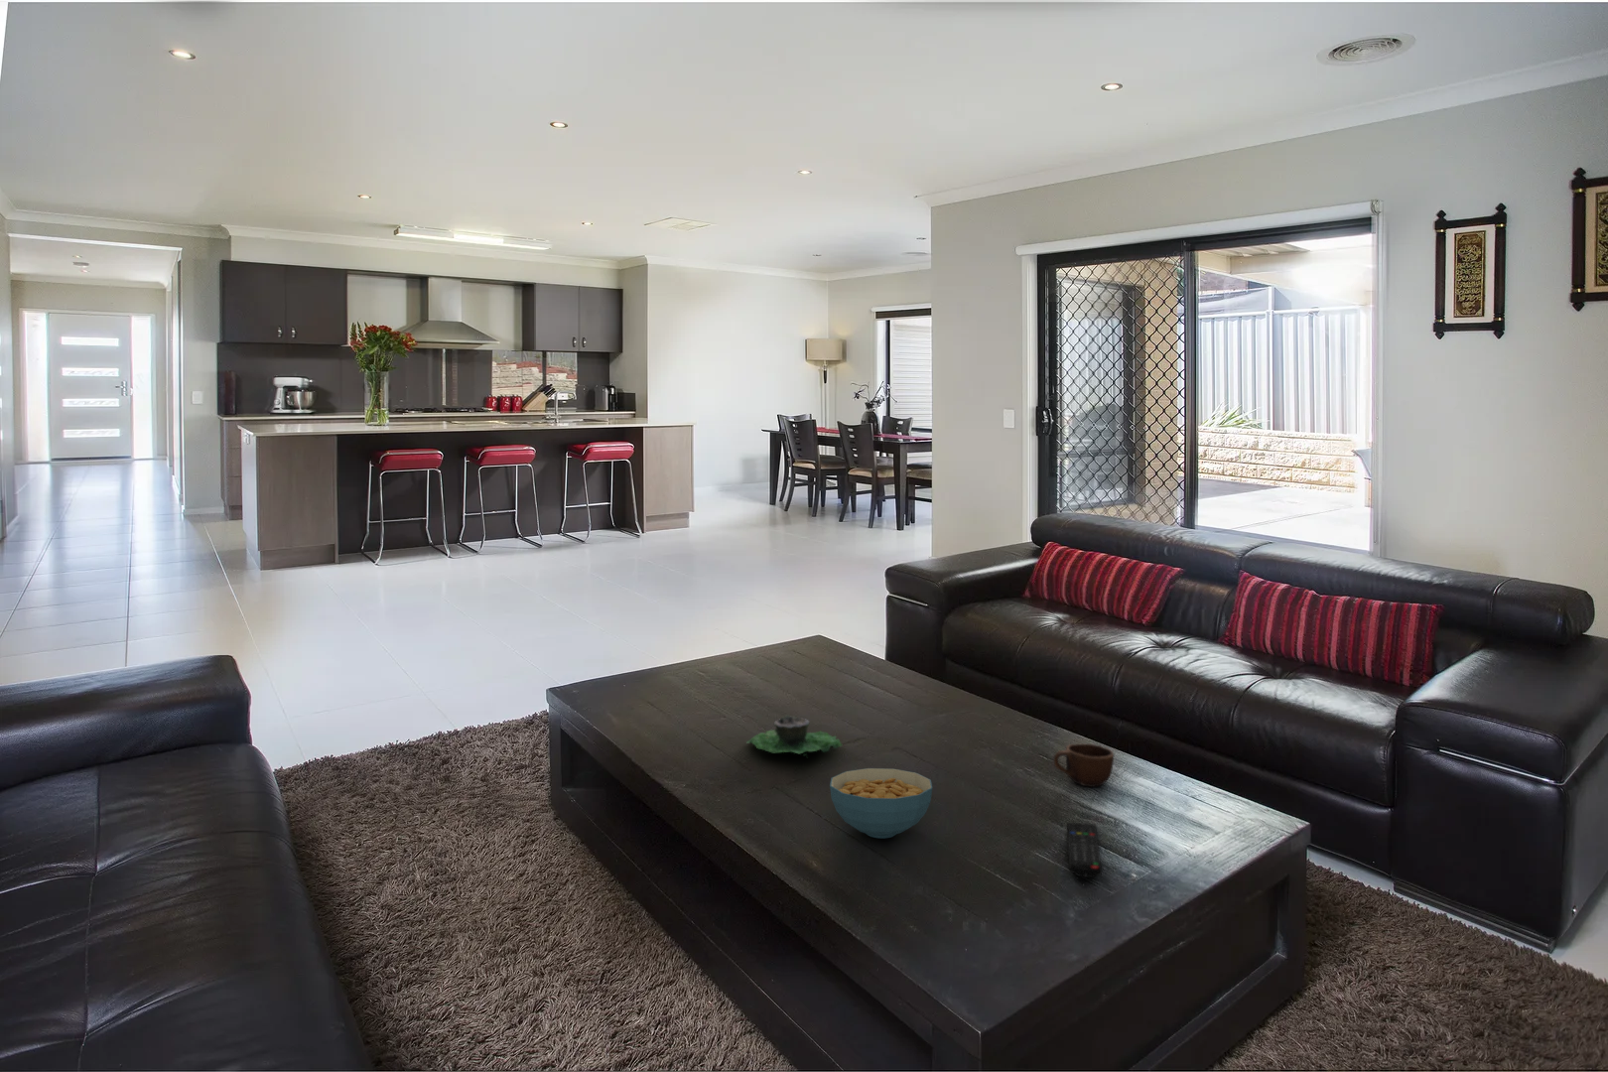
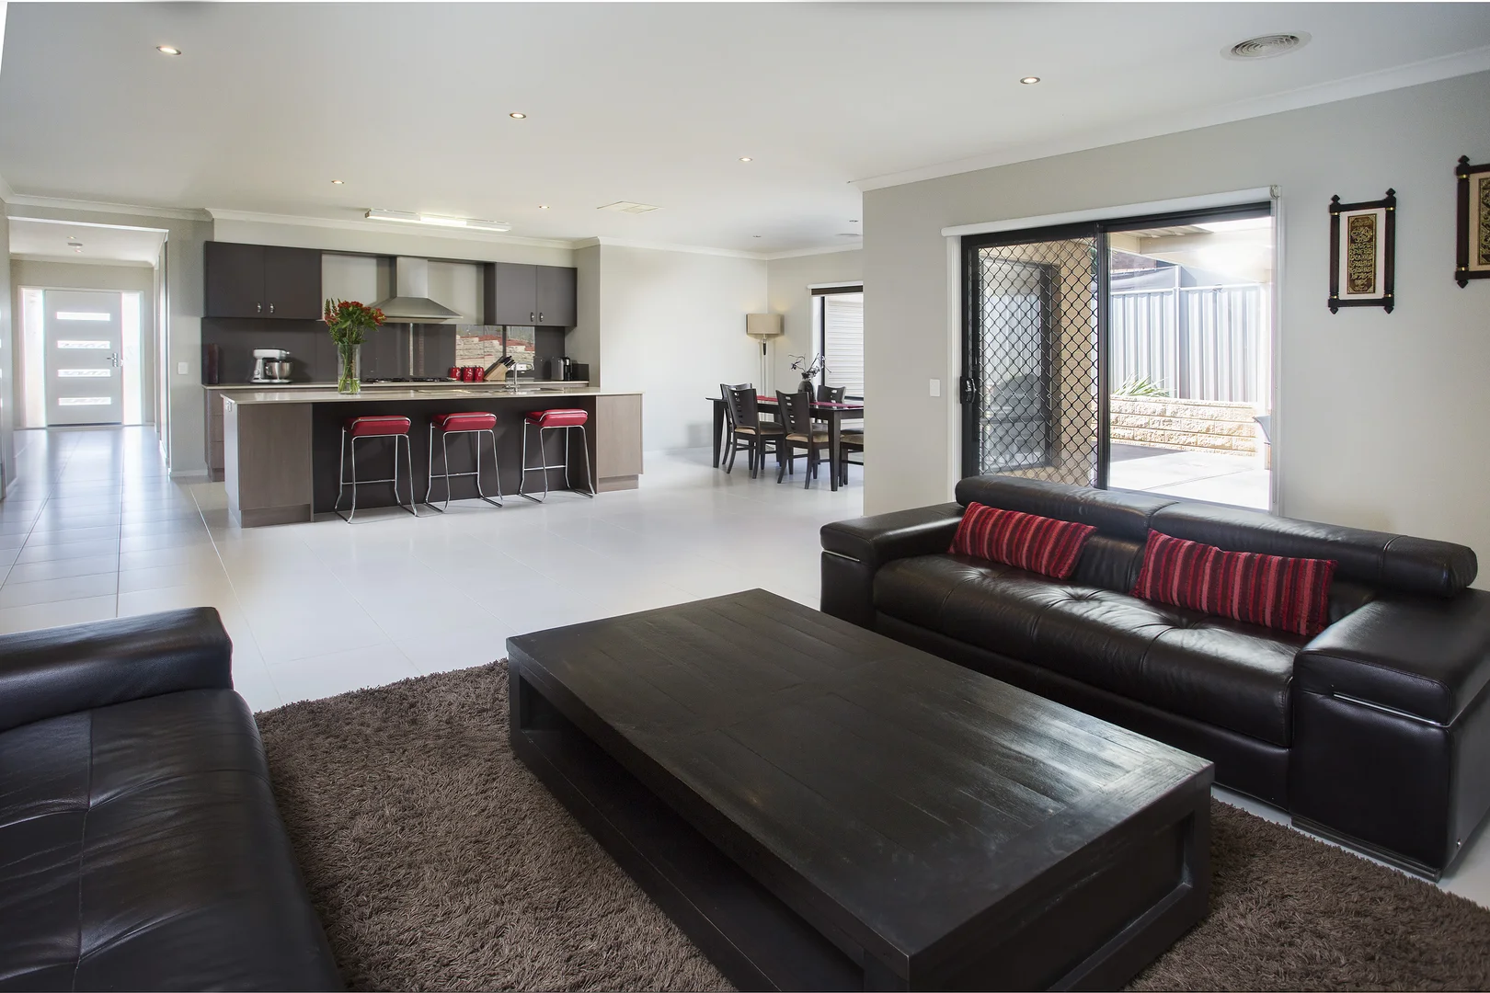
- cereal bowl (881, 806)
- succulent planter (792, 731)
- remote control (1083, 848)
- mug (1086, 766)
